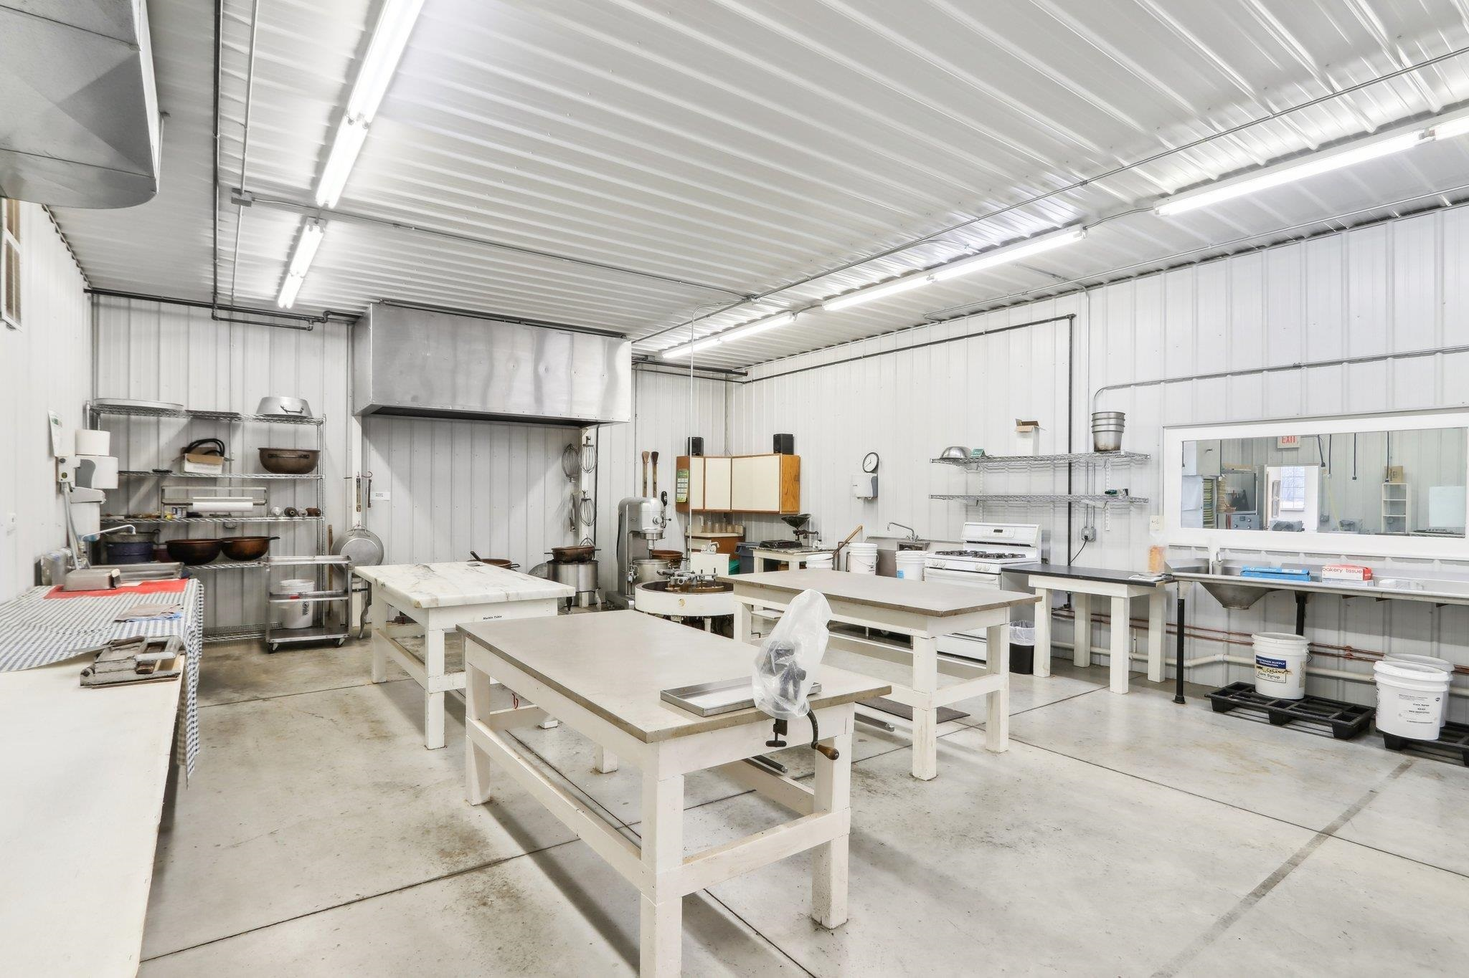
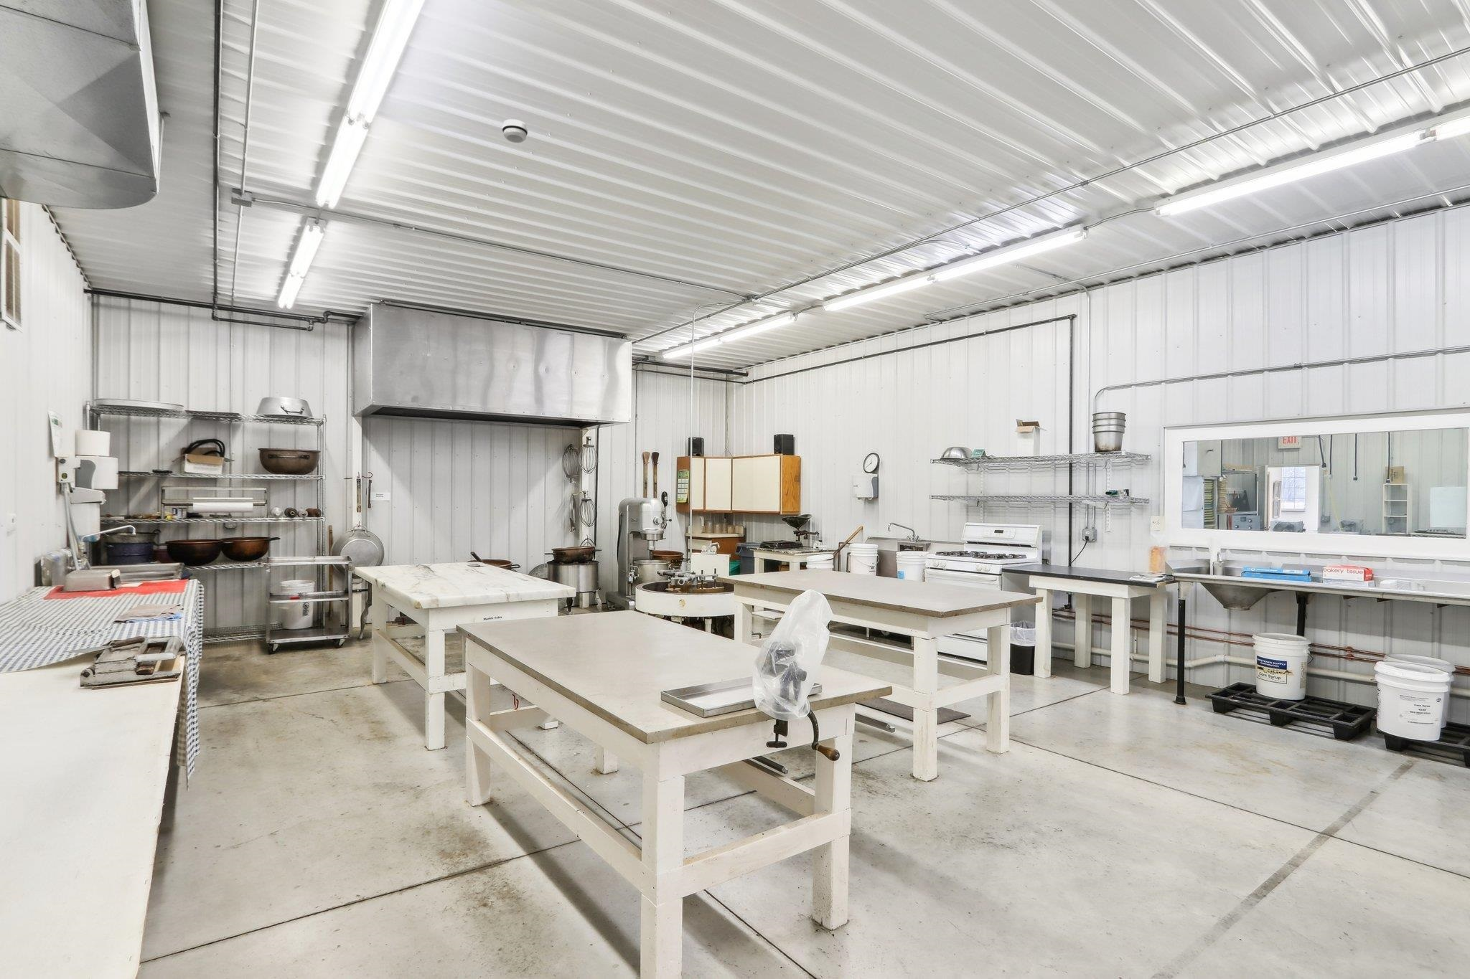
+ smoke detector (515, 131)
